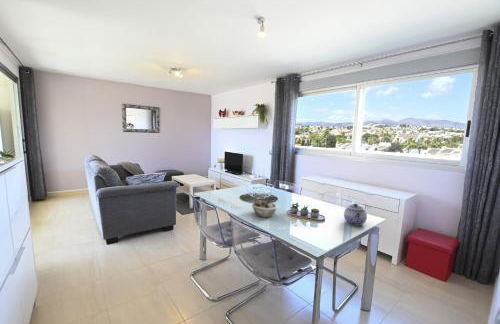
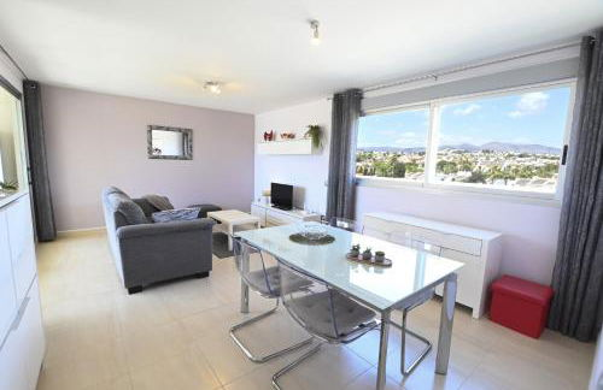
- teapot (355, 213)
- succulent planter (264, 207)
